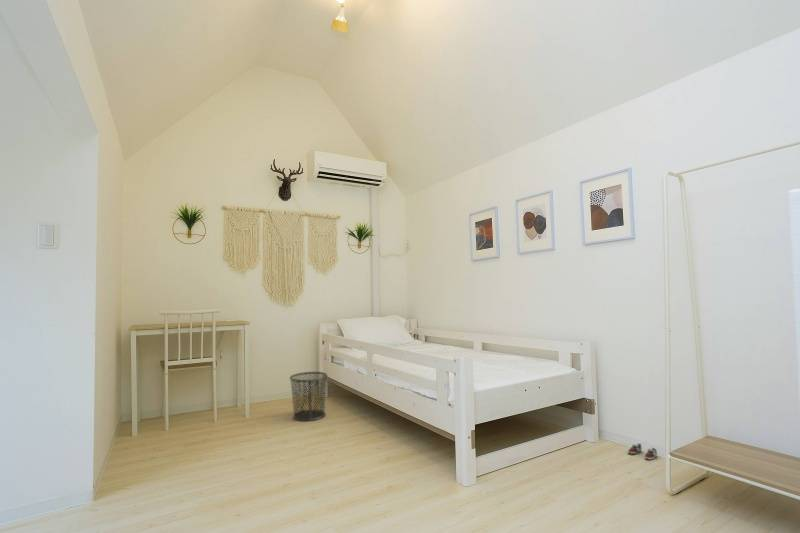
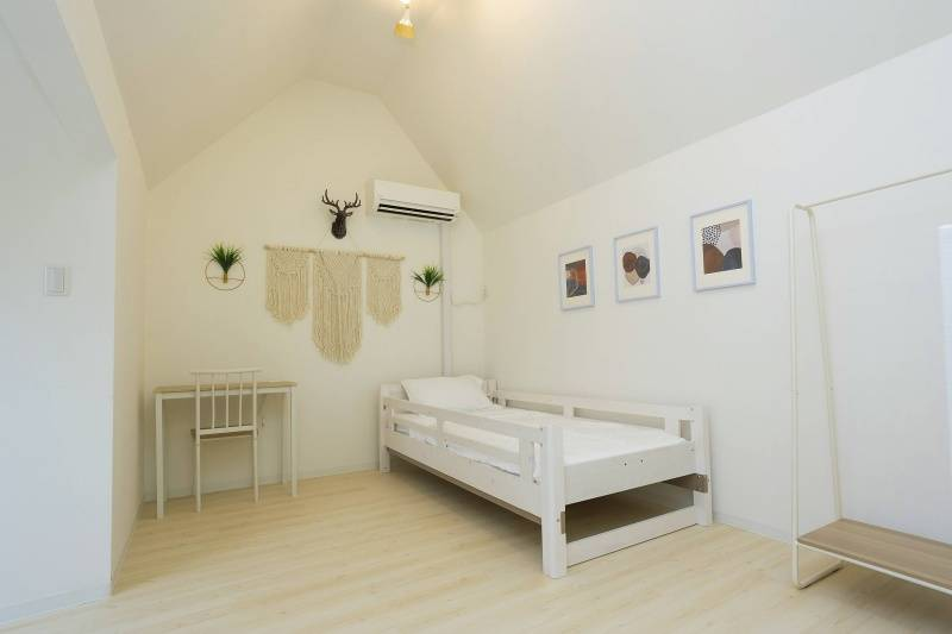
- sneaker (641, 449)
- waste bin (309, 395)
